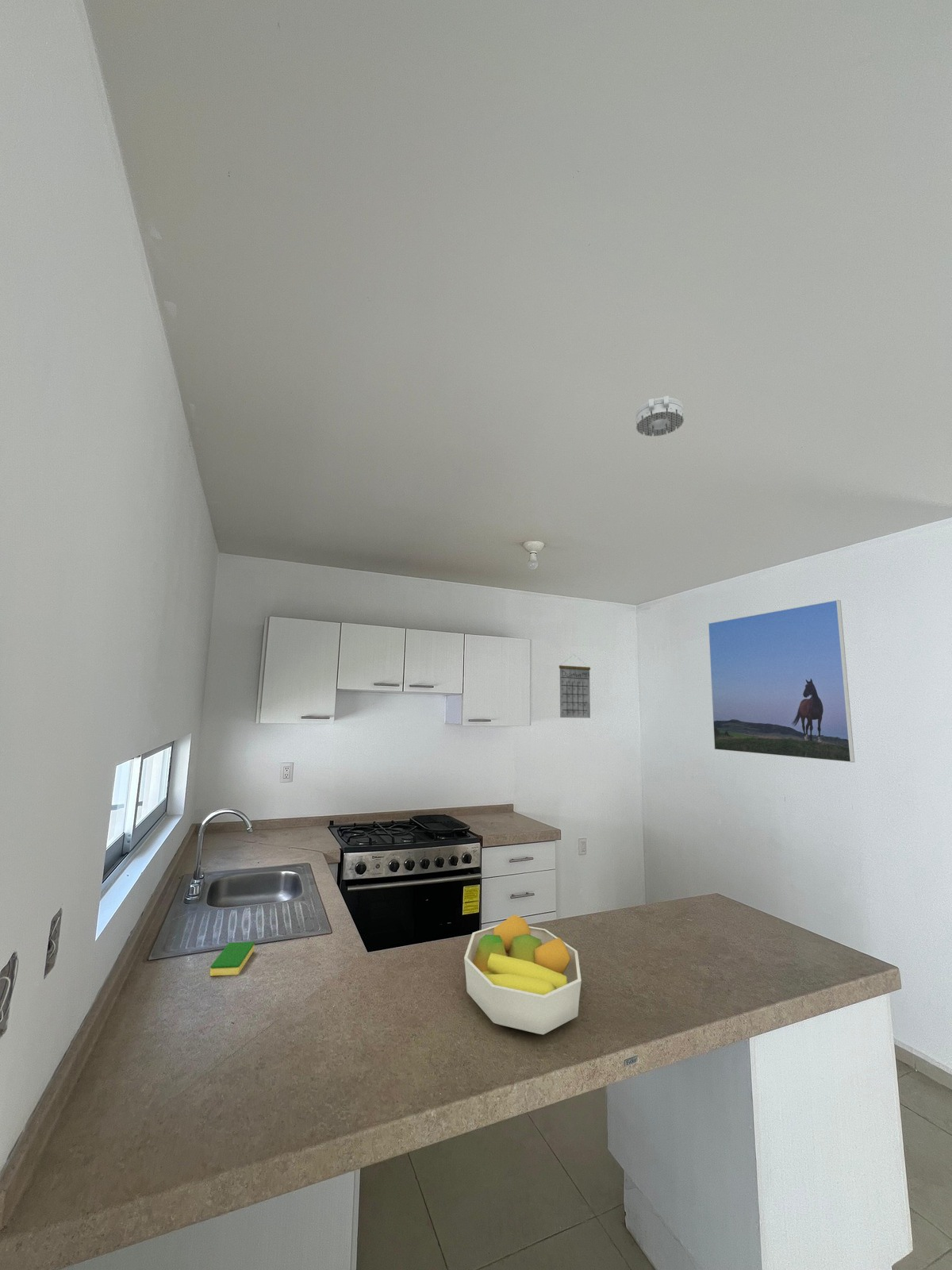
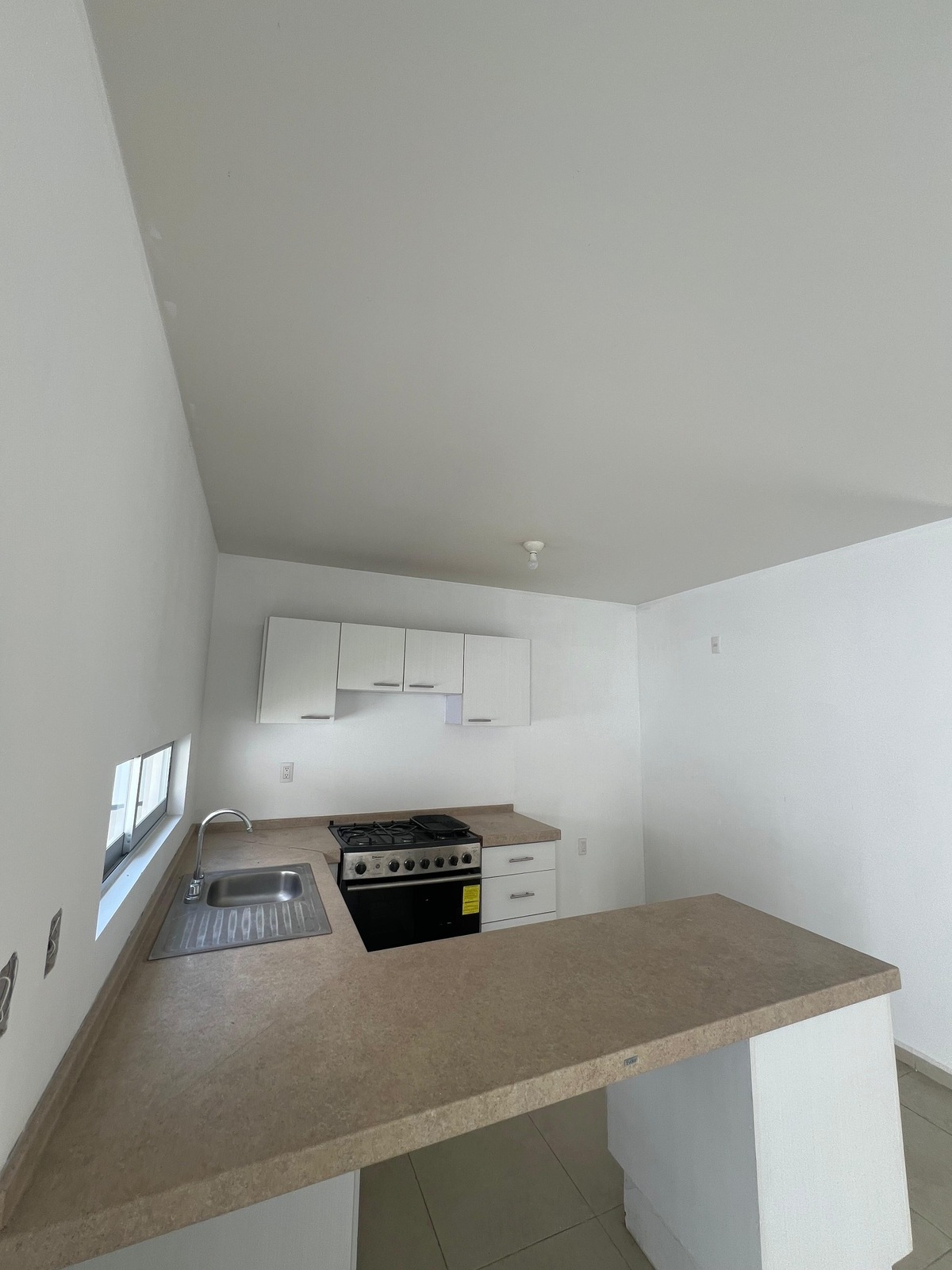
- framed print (770, 683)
- dish sponge (233, 957)
- calendar (574, 685)
- fruit bowl (521, 966)
- smoke detector (659, 416)
